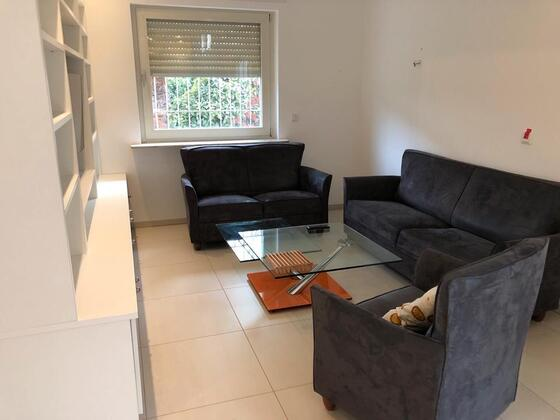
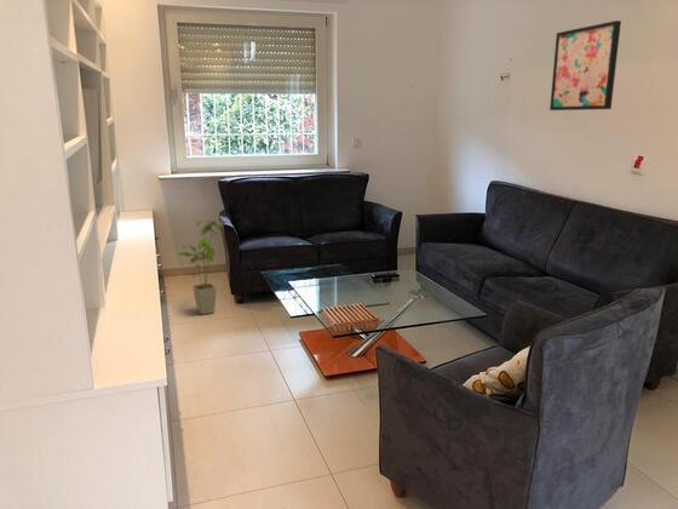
+ wall art (582, 69)
+ house plant (205, 265)
